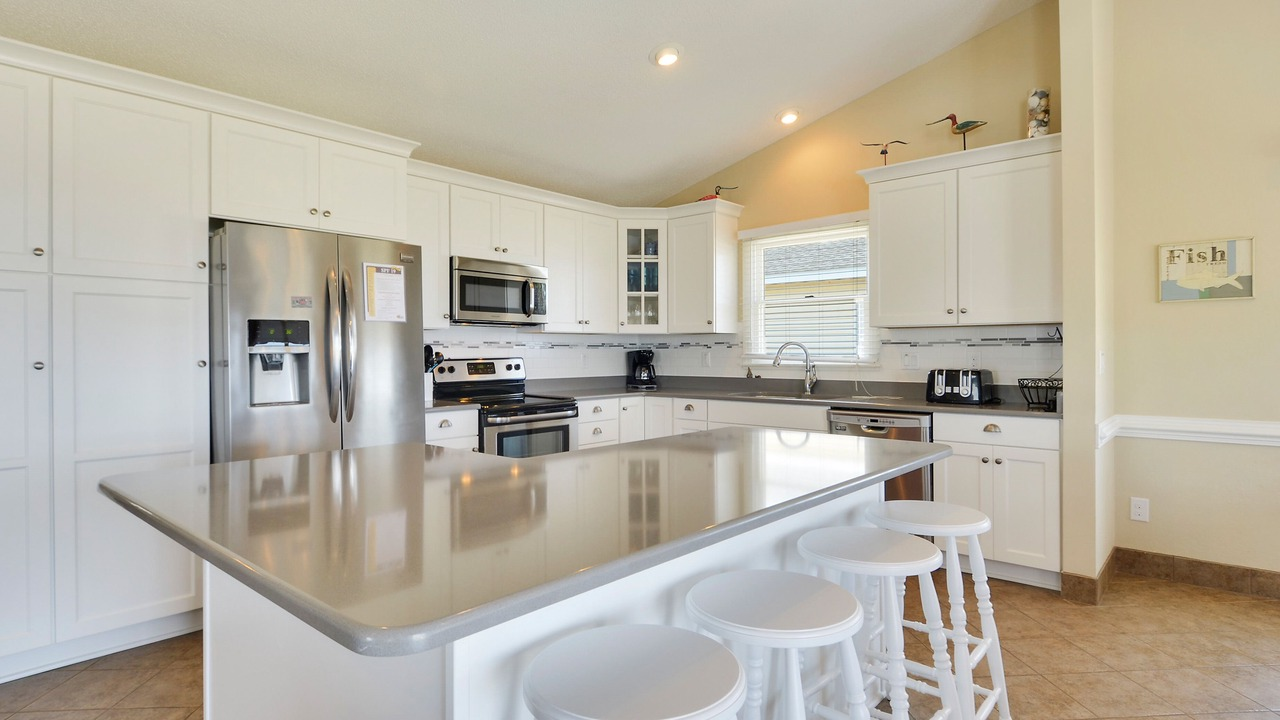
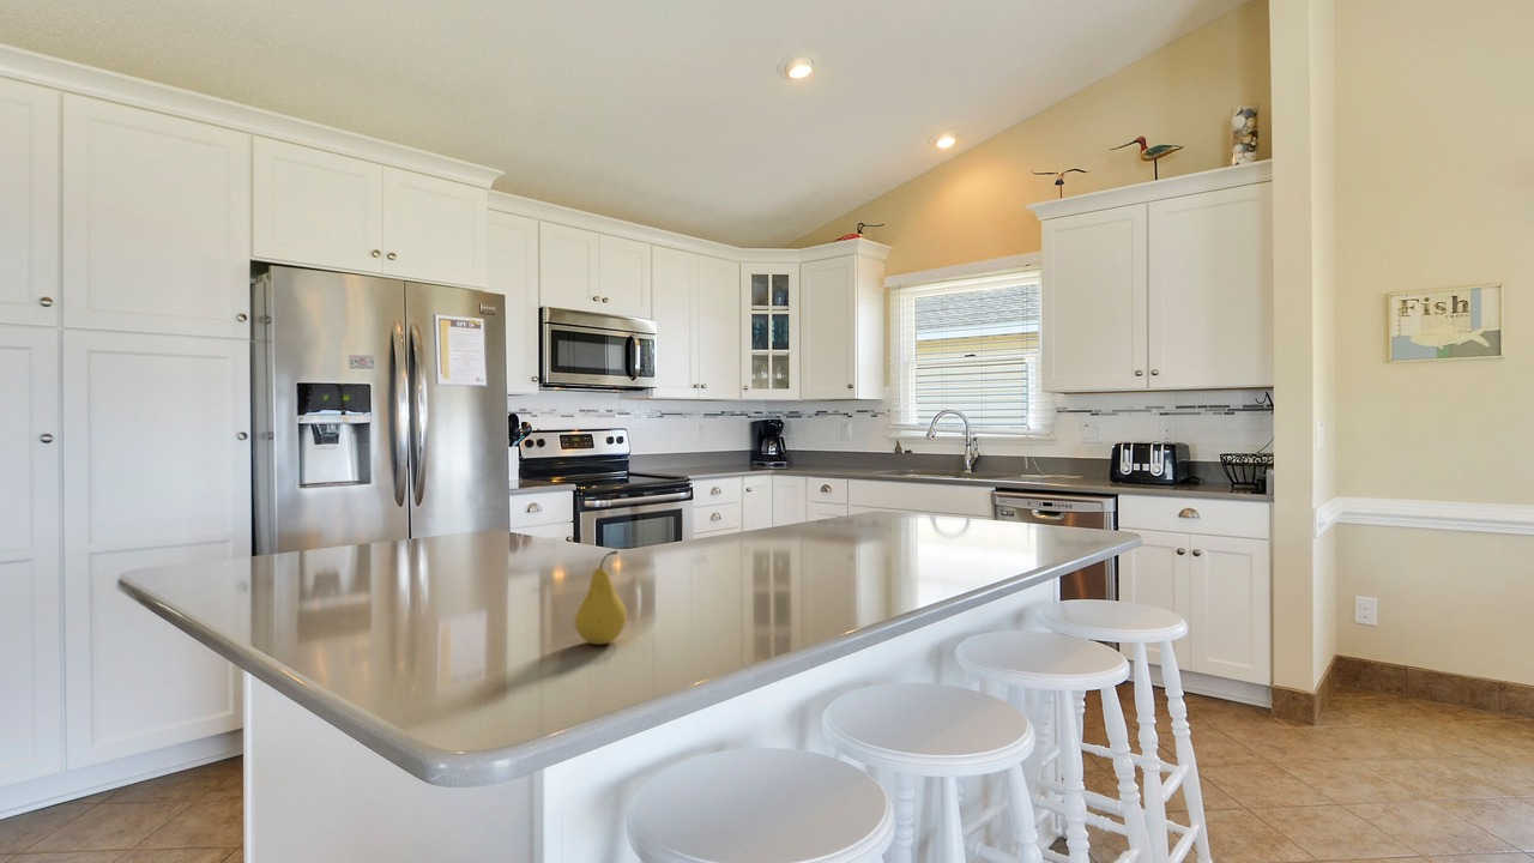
+ fruit (600, 596)
